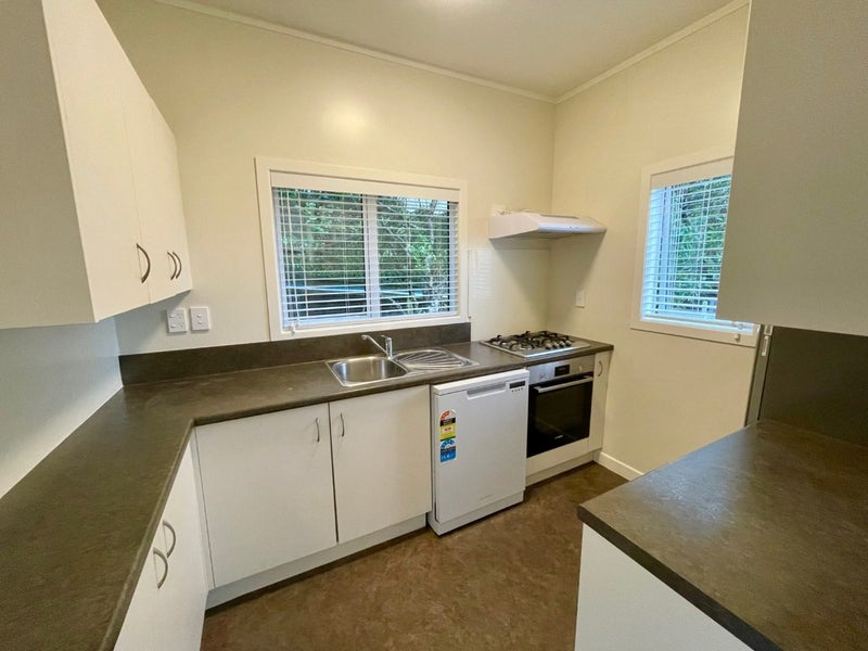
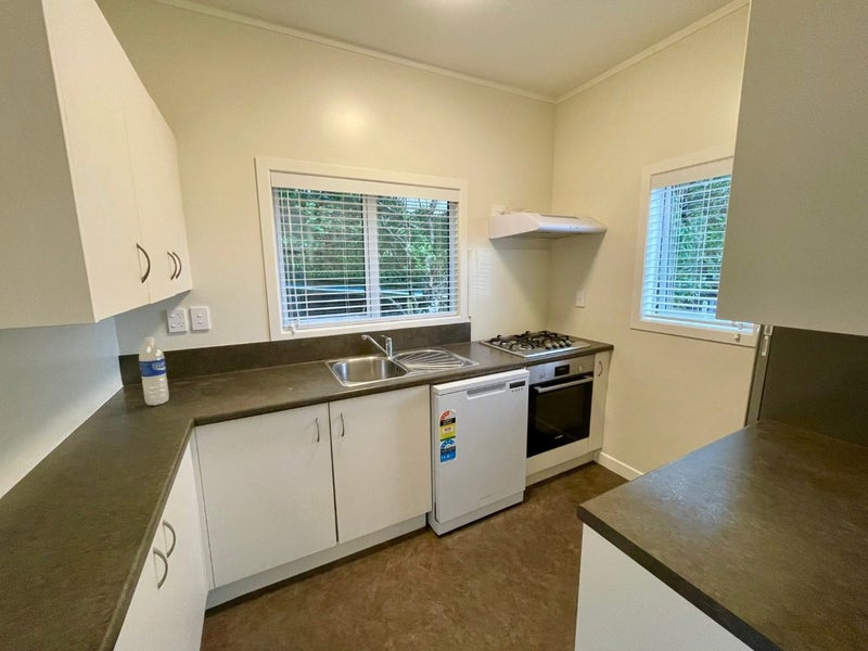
+ water bottle (153, 370)
